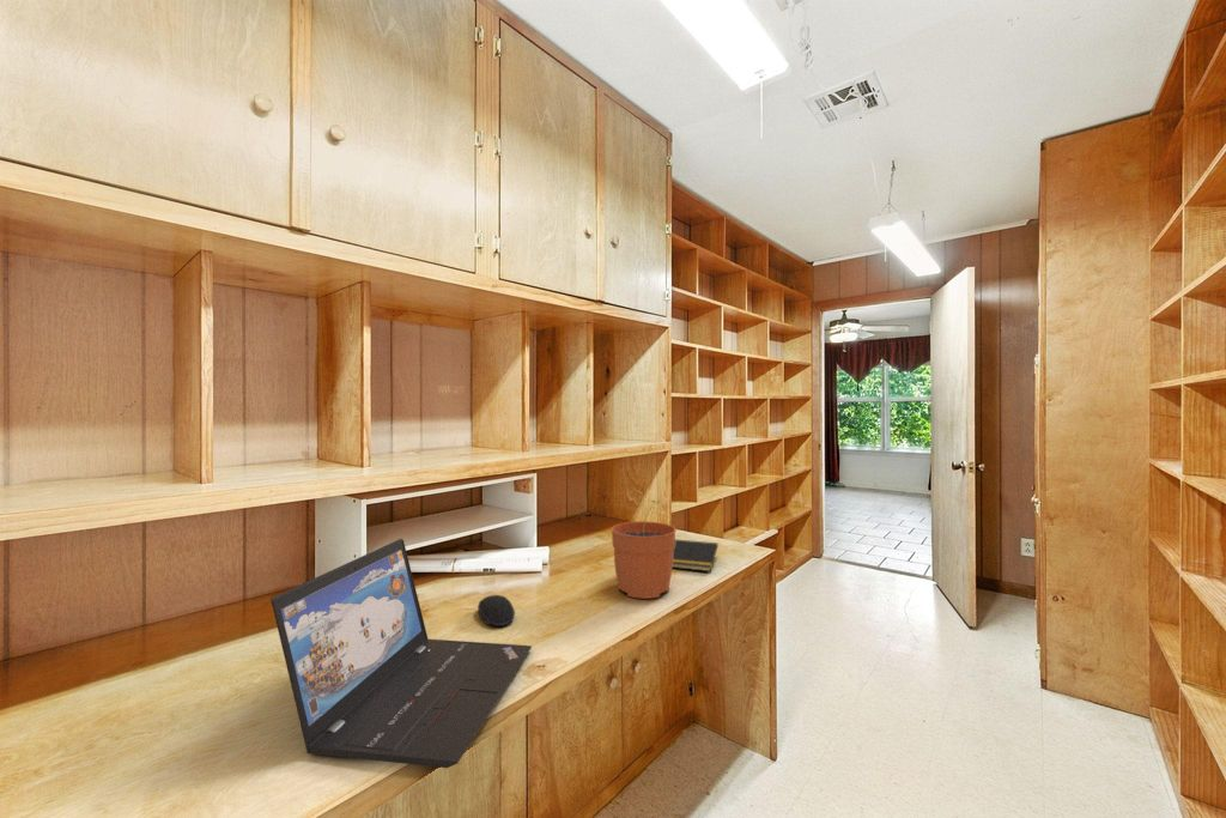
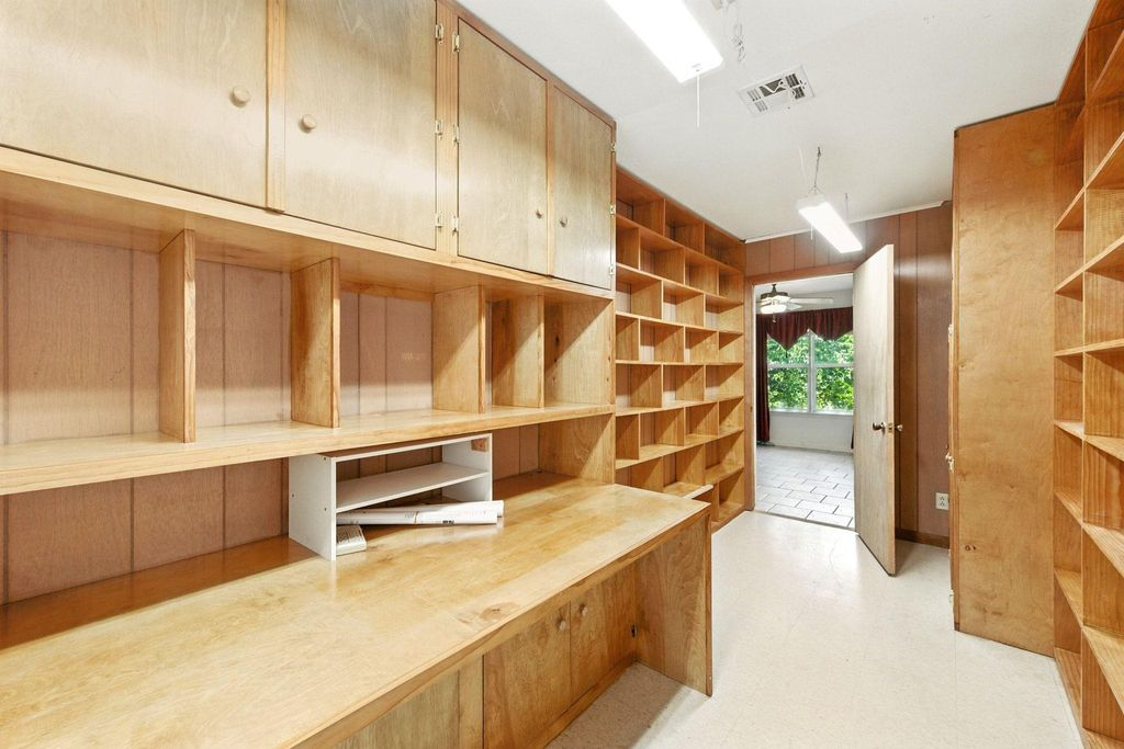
- computer mouse (496, 607)
- notepad (678, 552)
- laptop (423, 629)
- plant pot (643, 543)
